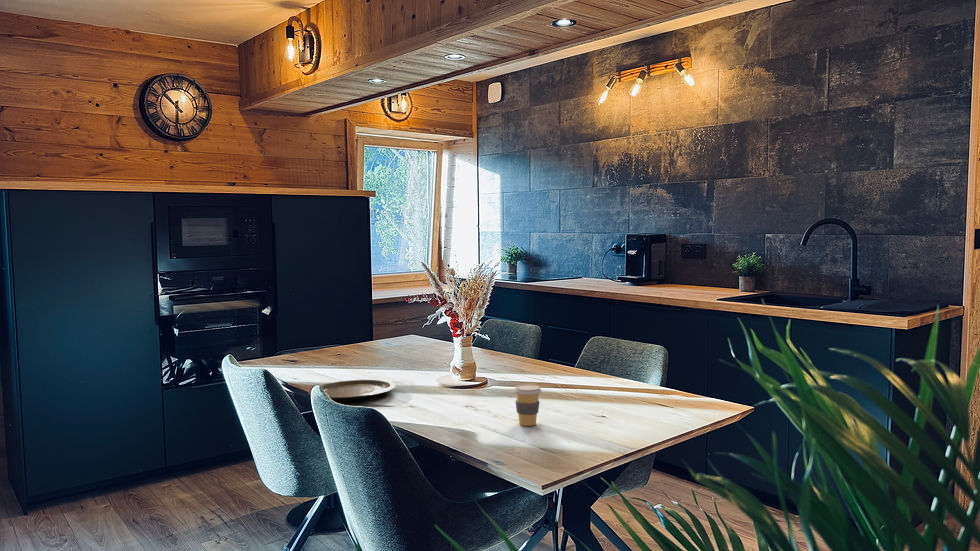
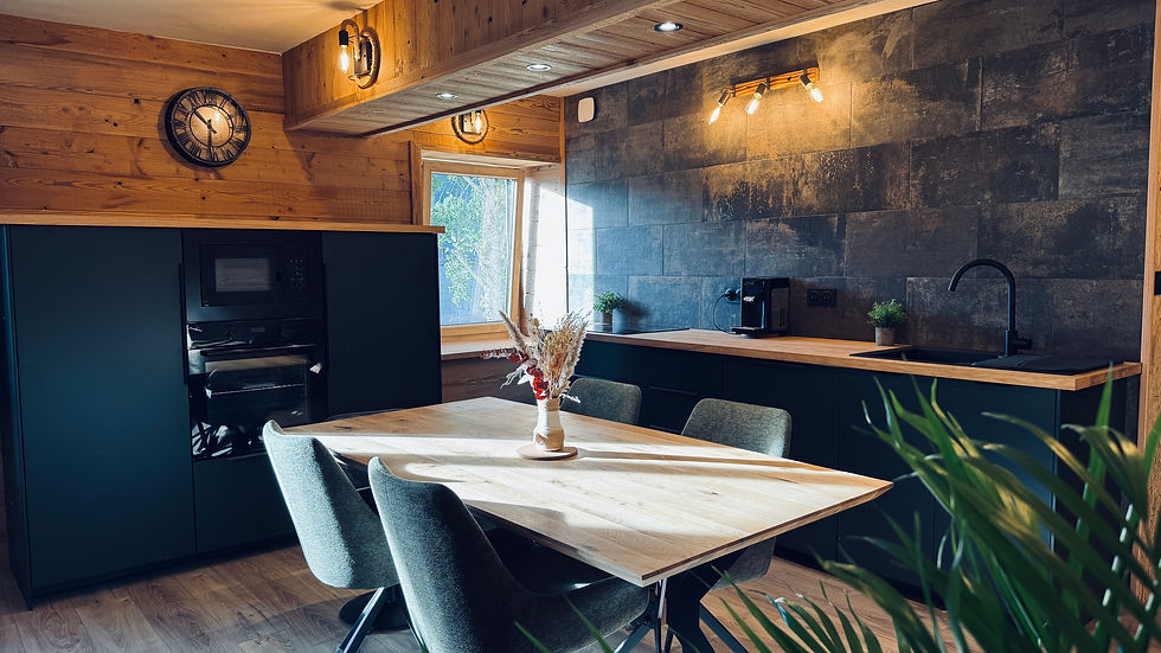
- coffee cup (527, 405)
- plate (352, 389)
